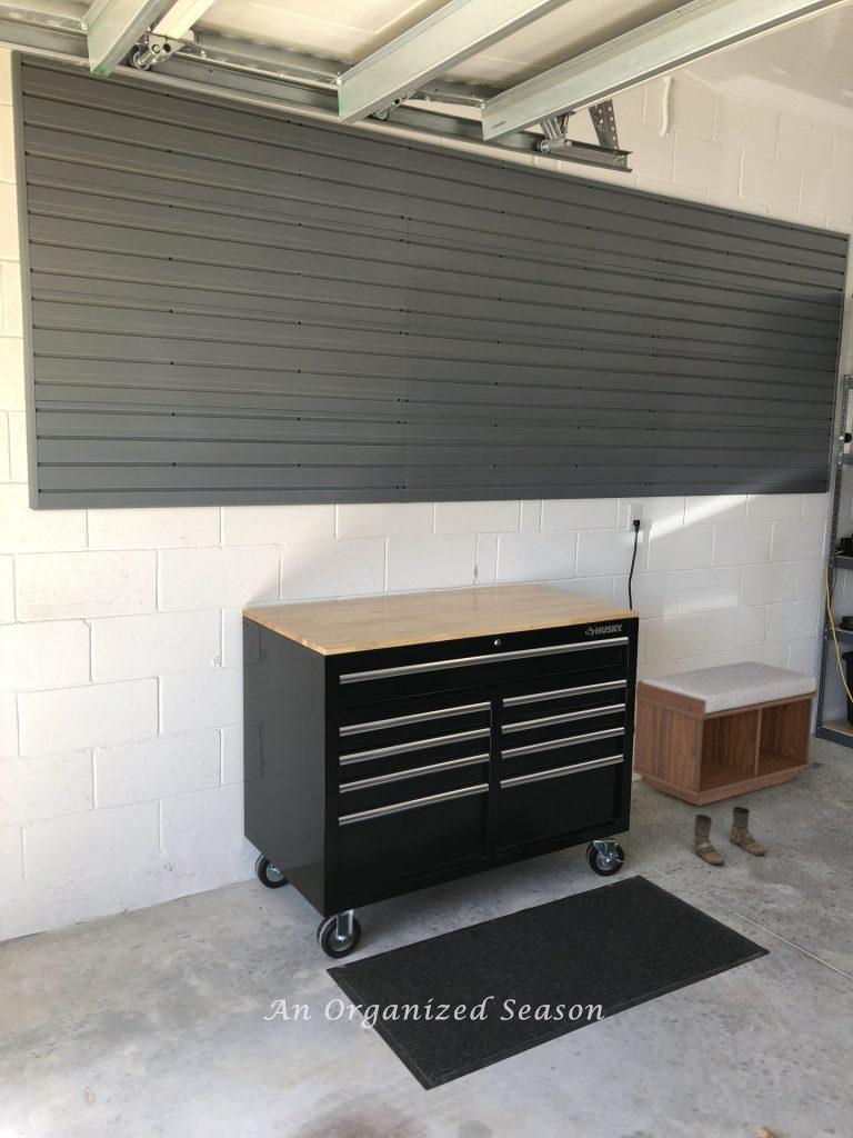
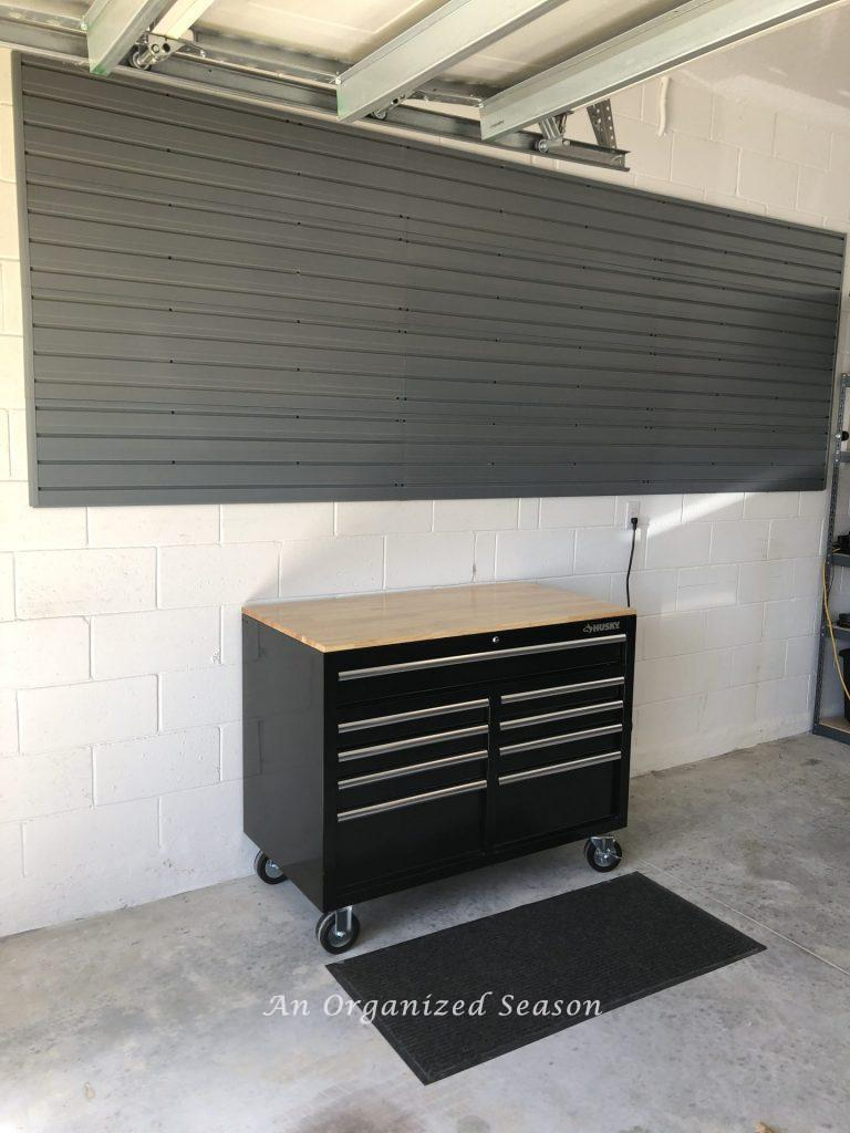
- boots (731, 836)
- bench (725, 727)
